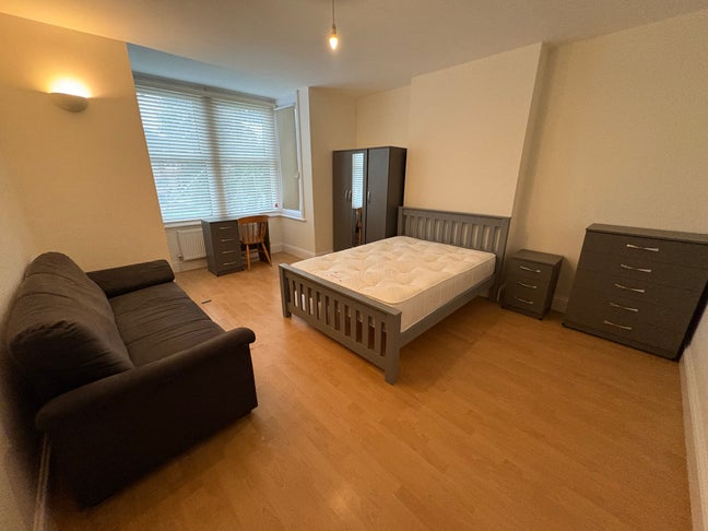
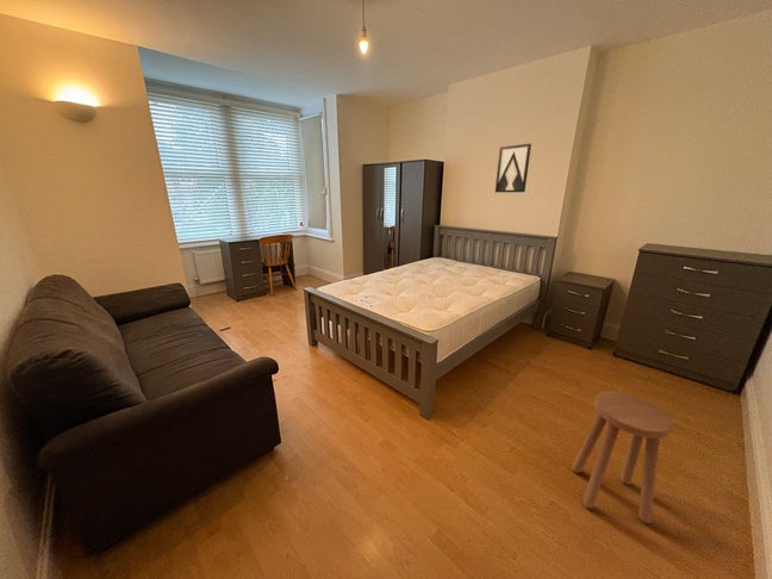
+ wall art (511, 169)
+ stool (611, 452)
